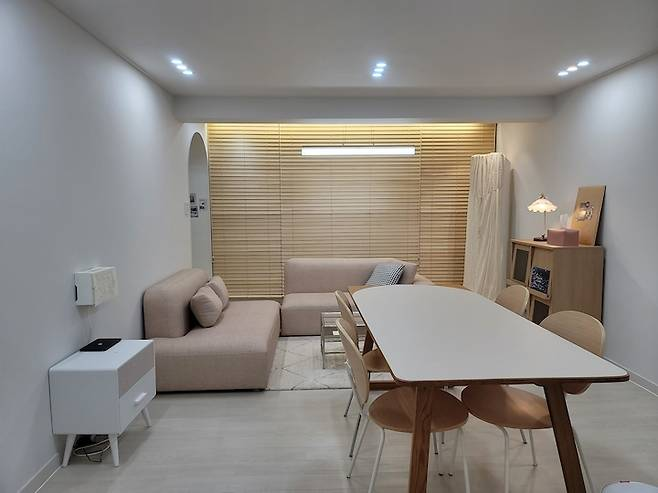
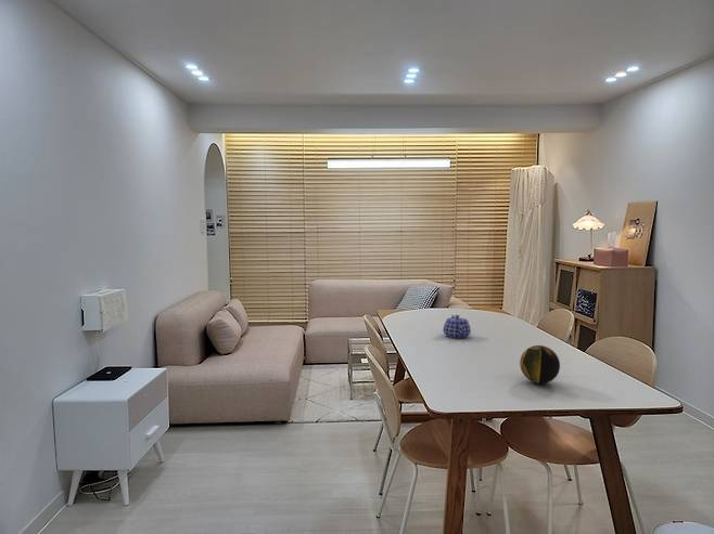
+ teapot (456, 325)
+ decorative orb (539, 364)
